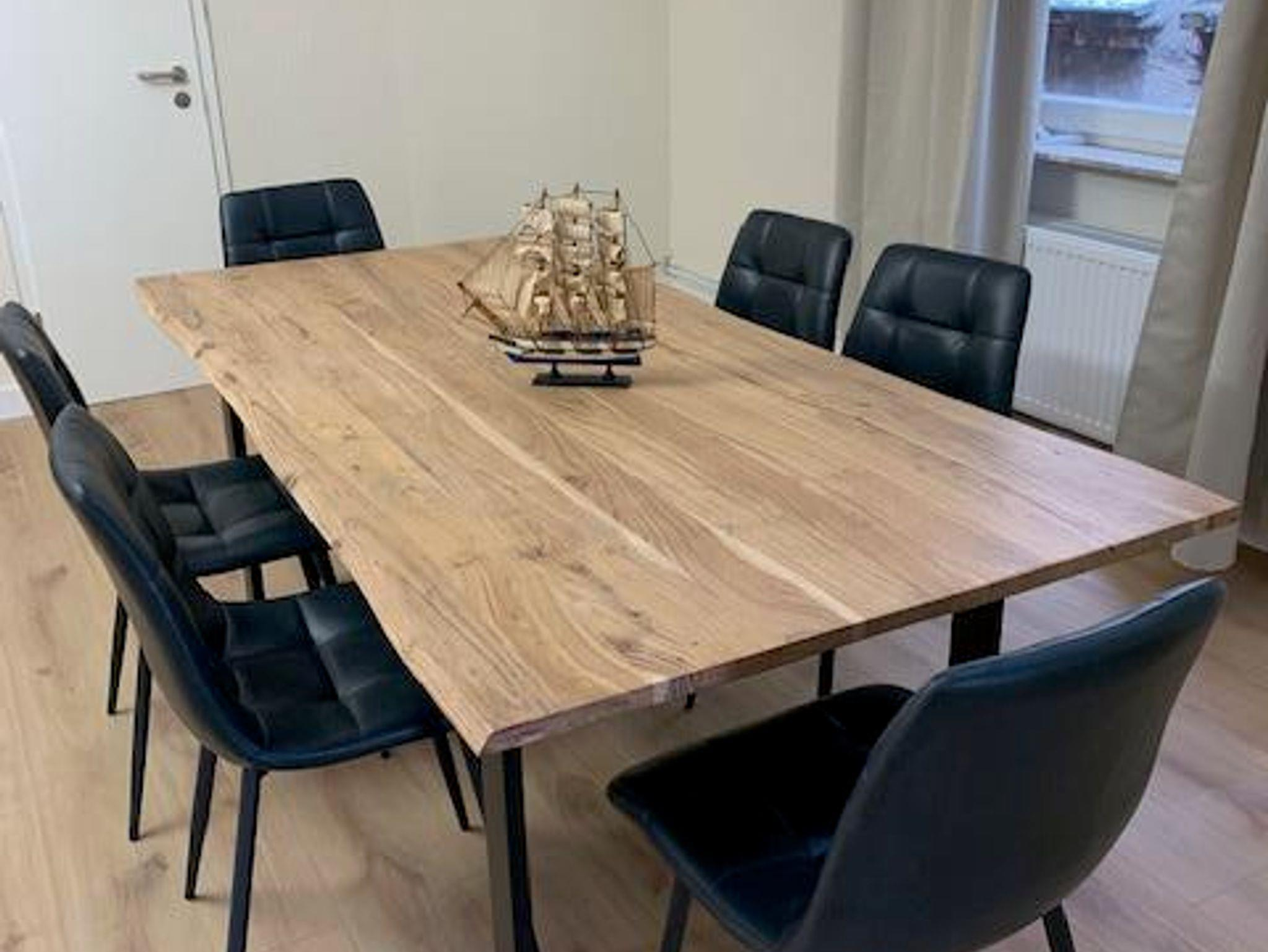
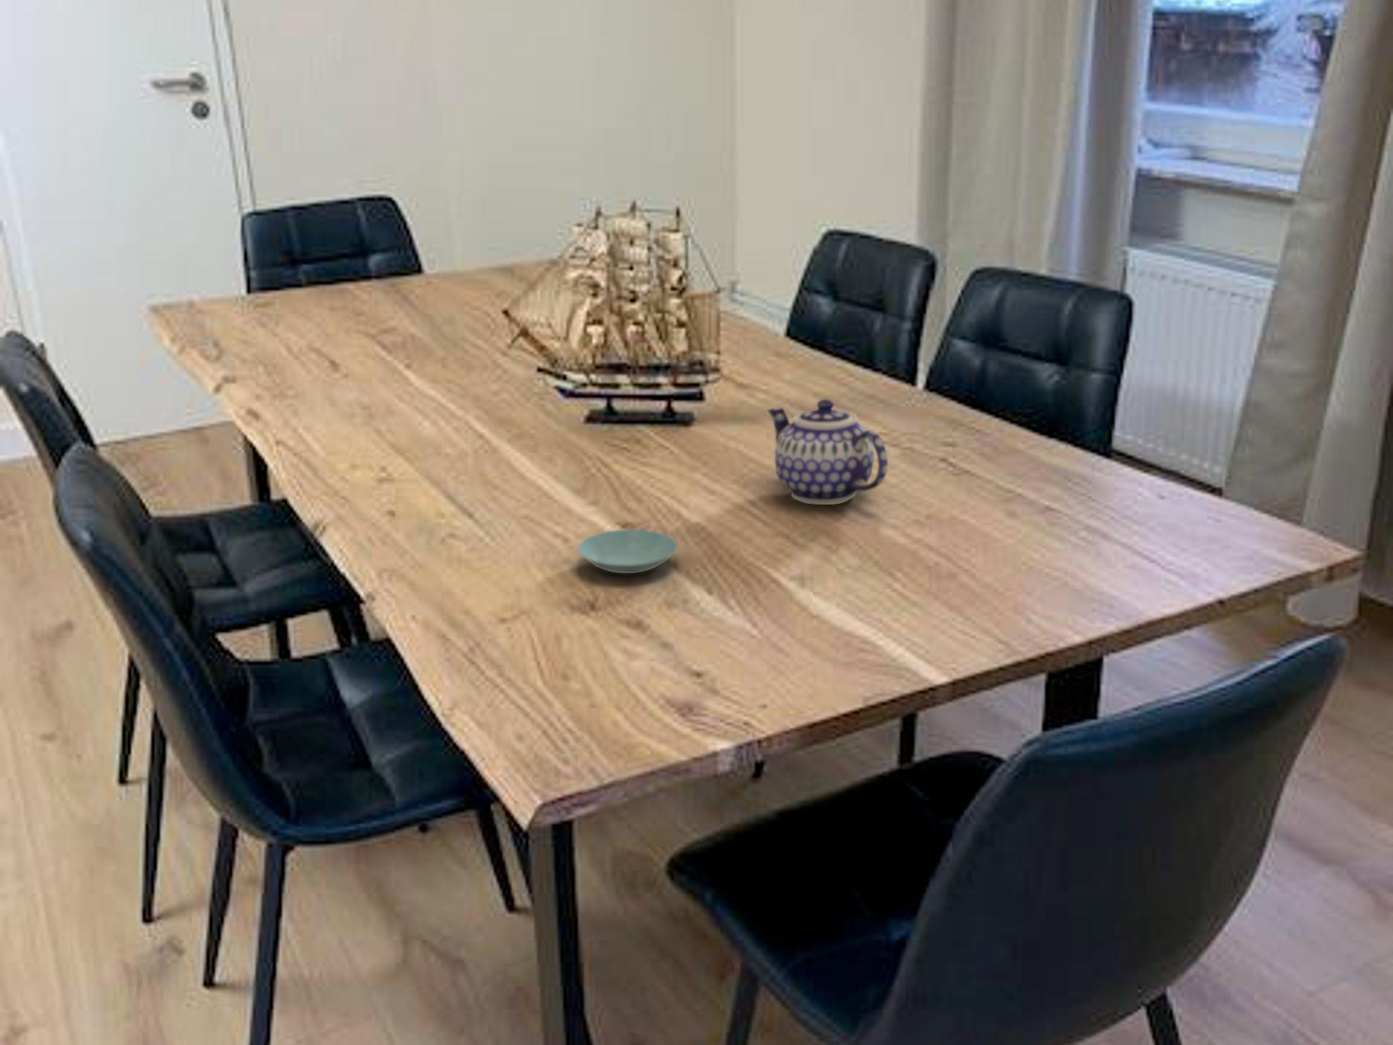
+ teapot (824, 447)
+ saucer (627, 554)
